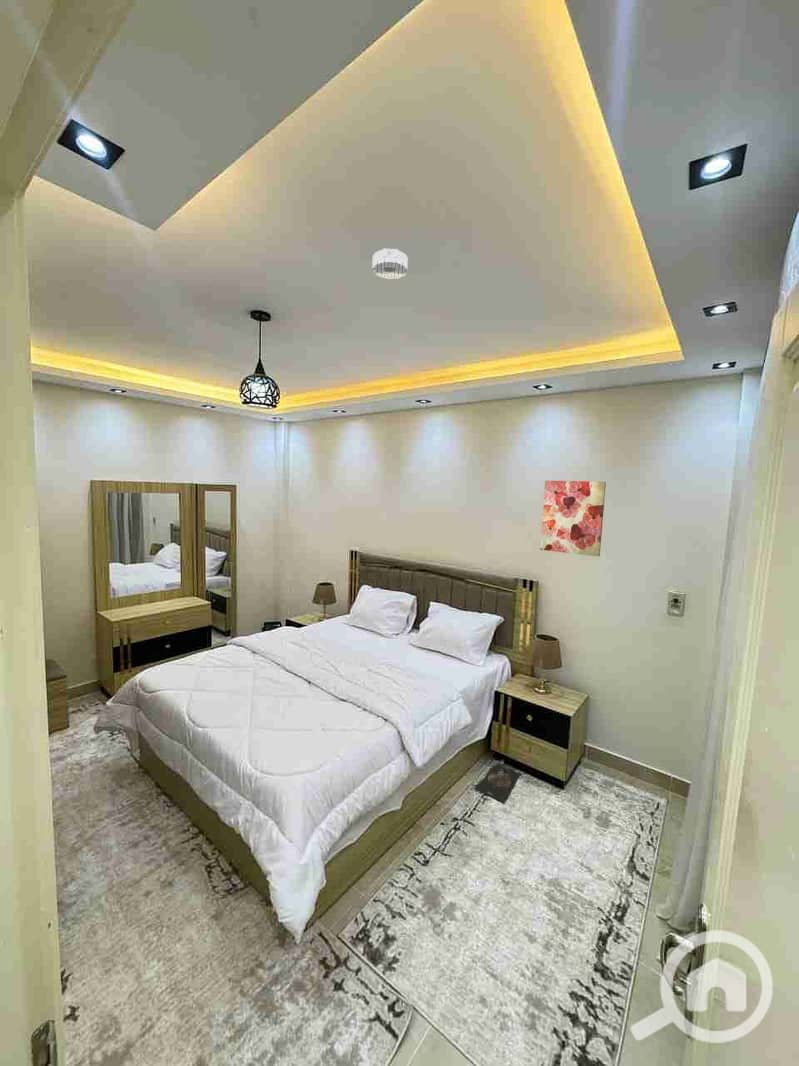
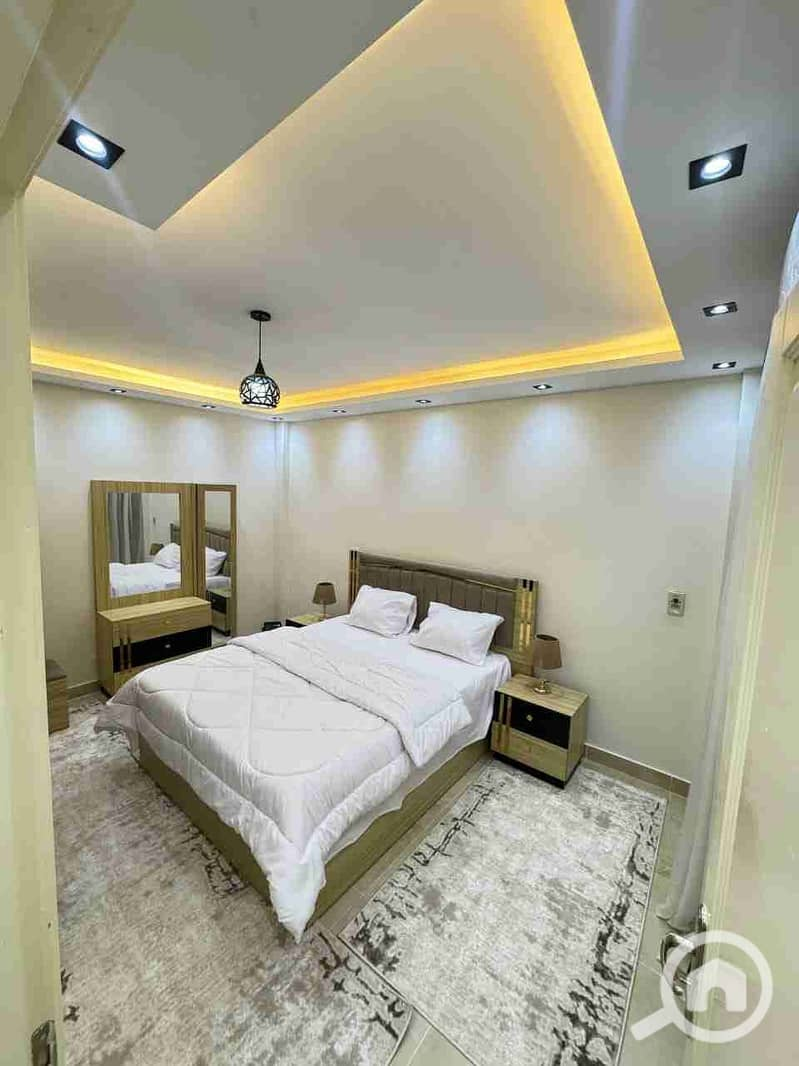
- wall art (571, 517)
- bag (501, 779)
- smoke detector (390, 263)
